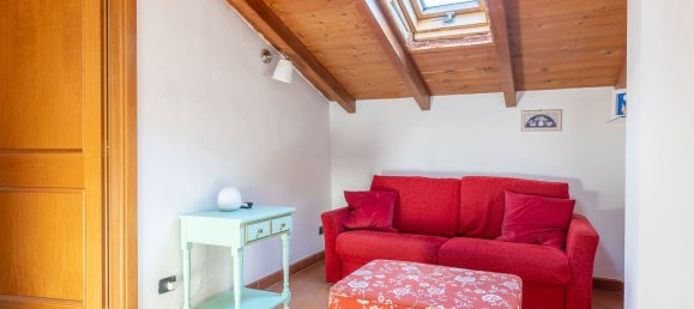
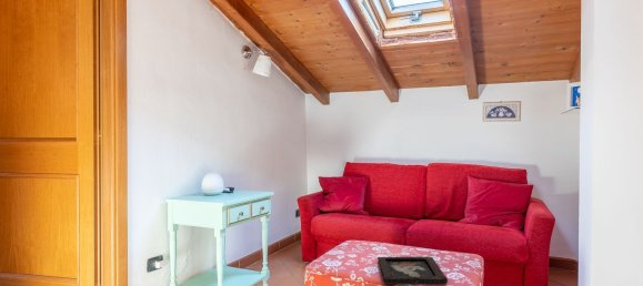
+ decorative tray (410, 269)
